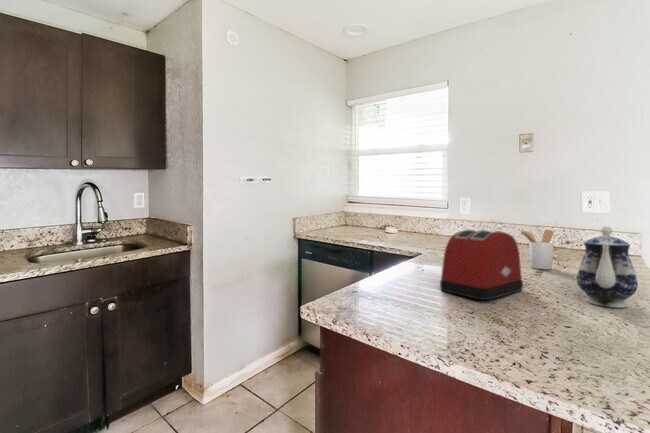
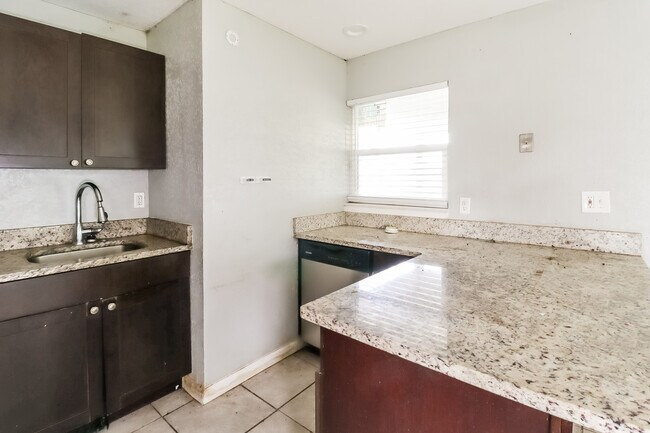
- utensil holder (535, 248)
- teapot (606, 264)
- toaster (481, 260)
